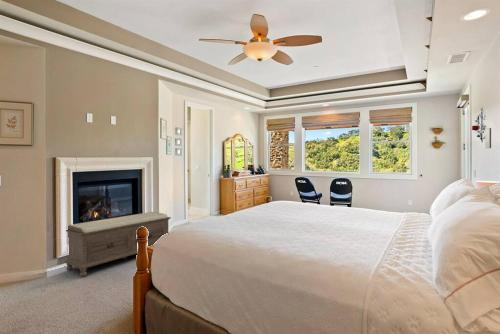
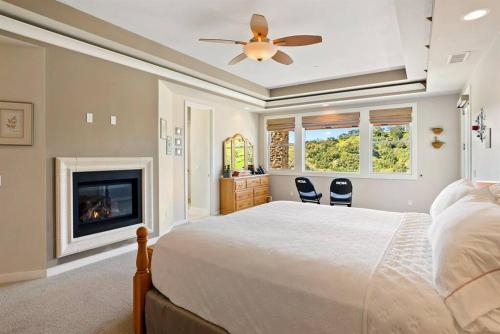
- bench (123, 238)
